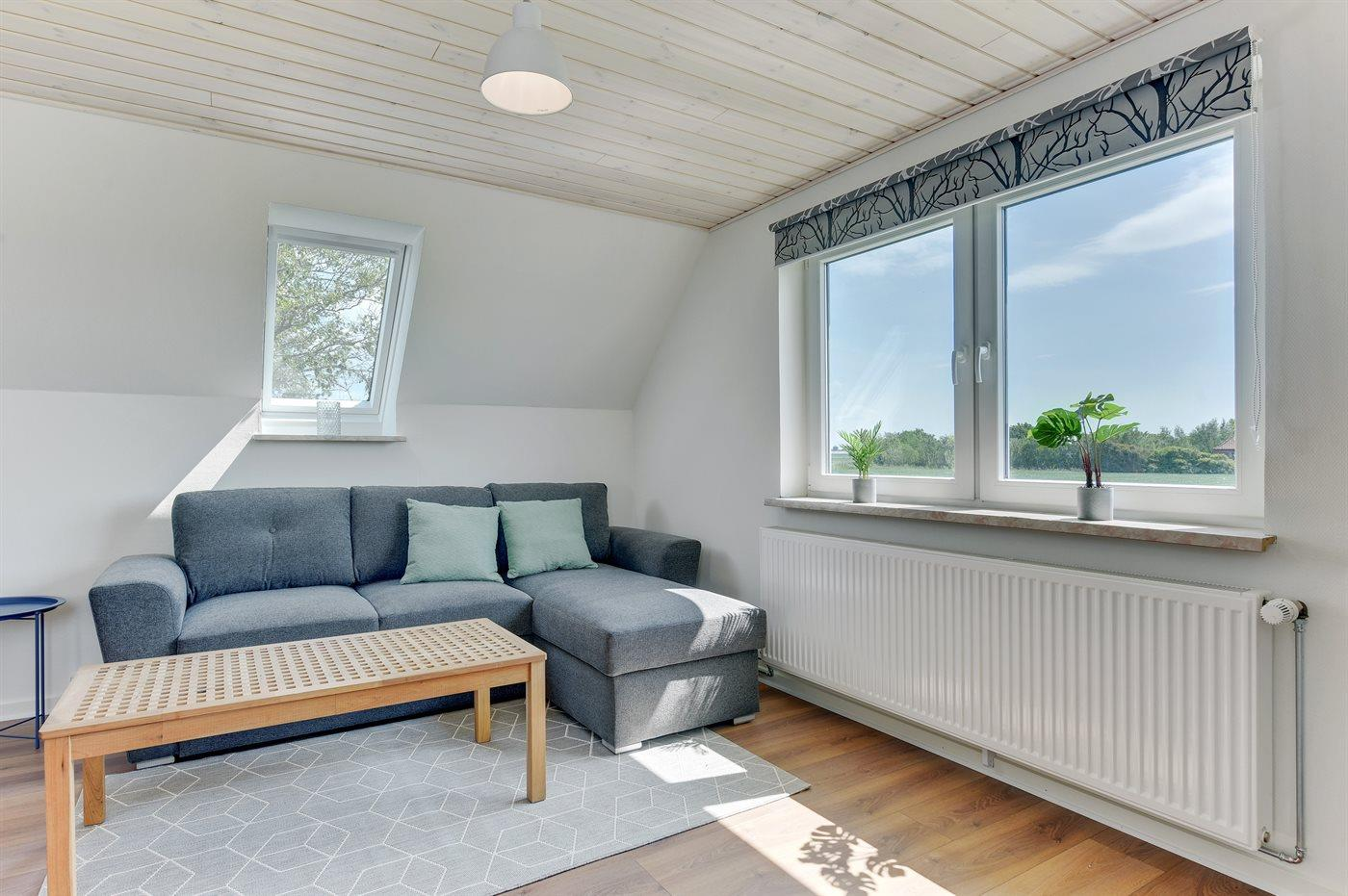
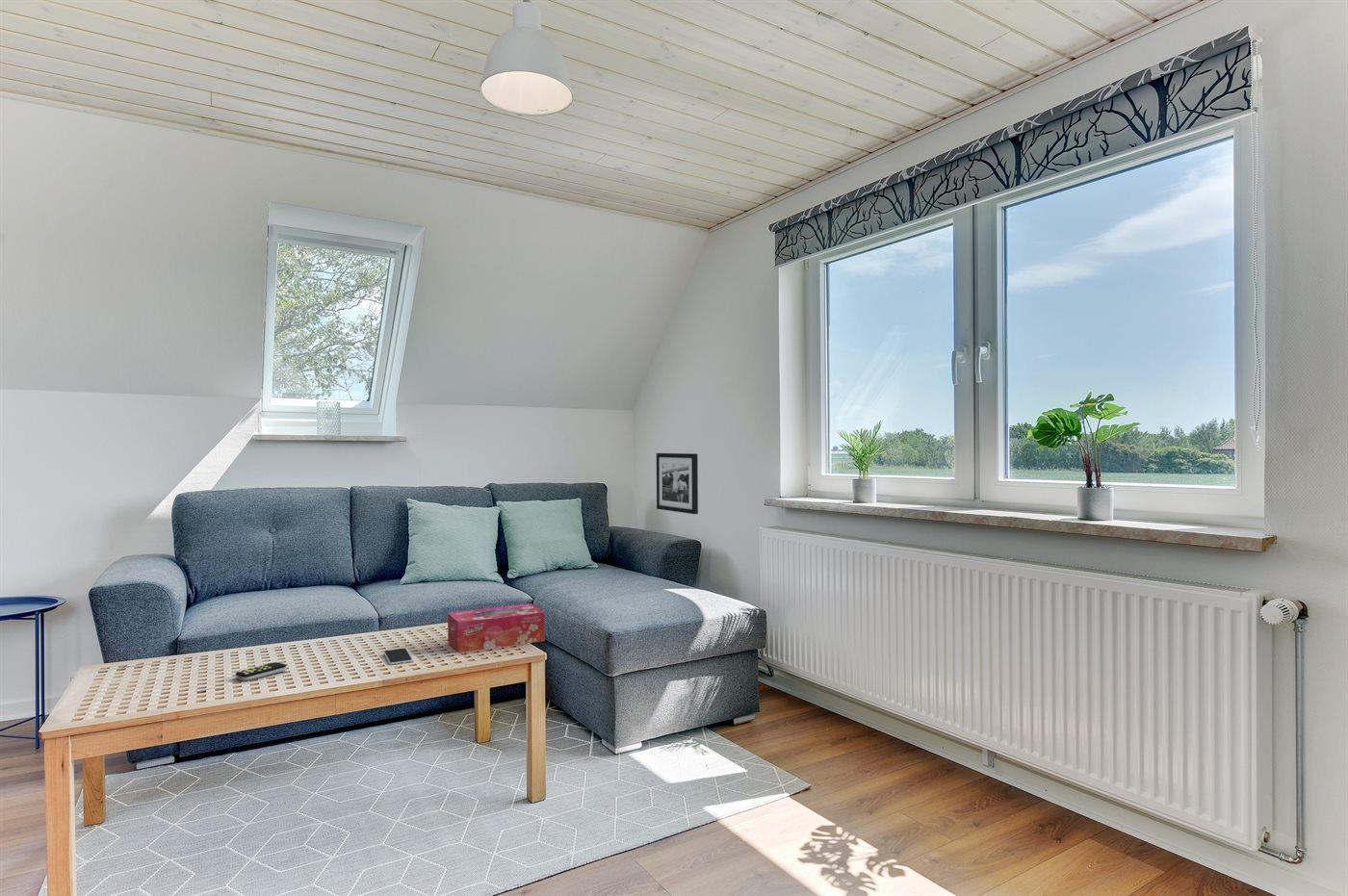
+ picture frame (676, 482)
+ smartphone (398, 656)
+ remote control (261, 671)
+ tissue box (496, 627)
